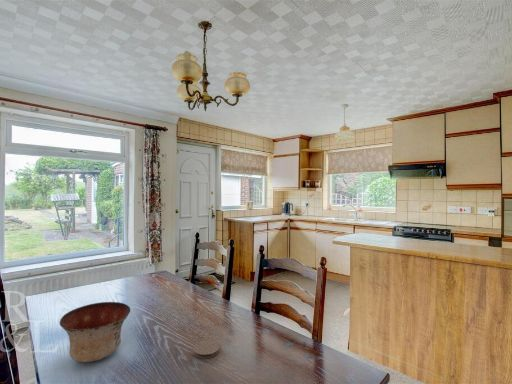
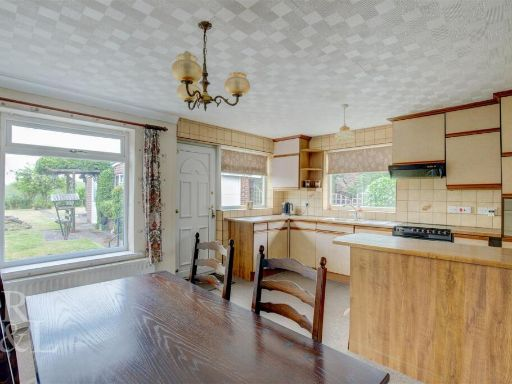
- coaster (206, 348)
- bowl (96, 334)
